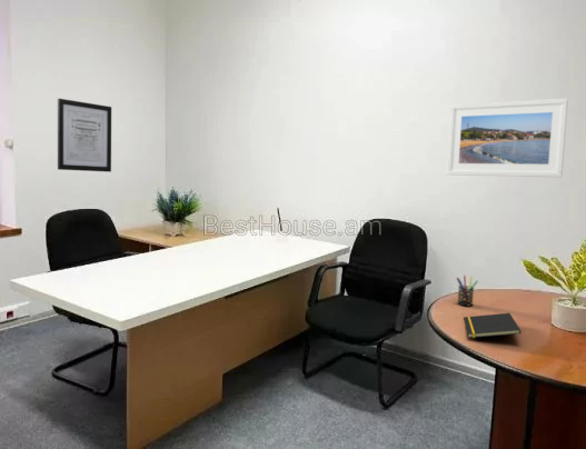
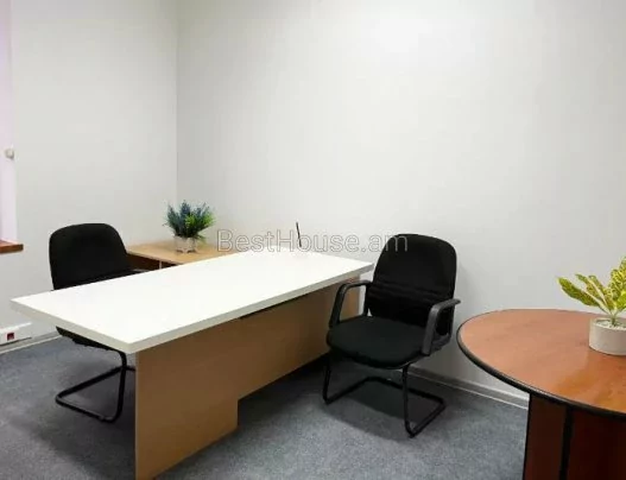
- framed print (503, 139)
- notepad (489, 325)
- pen holder (466, 289)
- wall art (86, 137)
